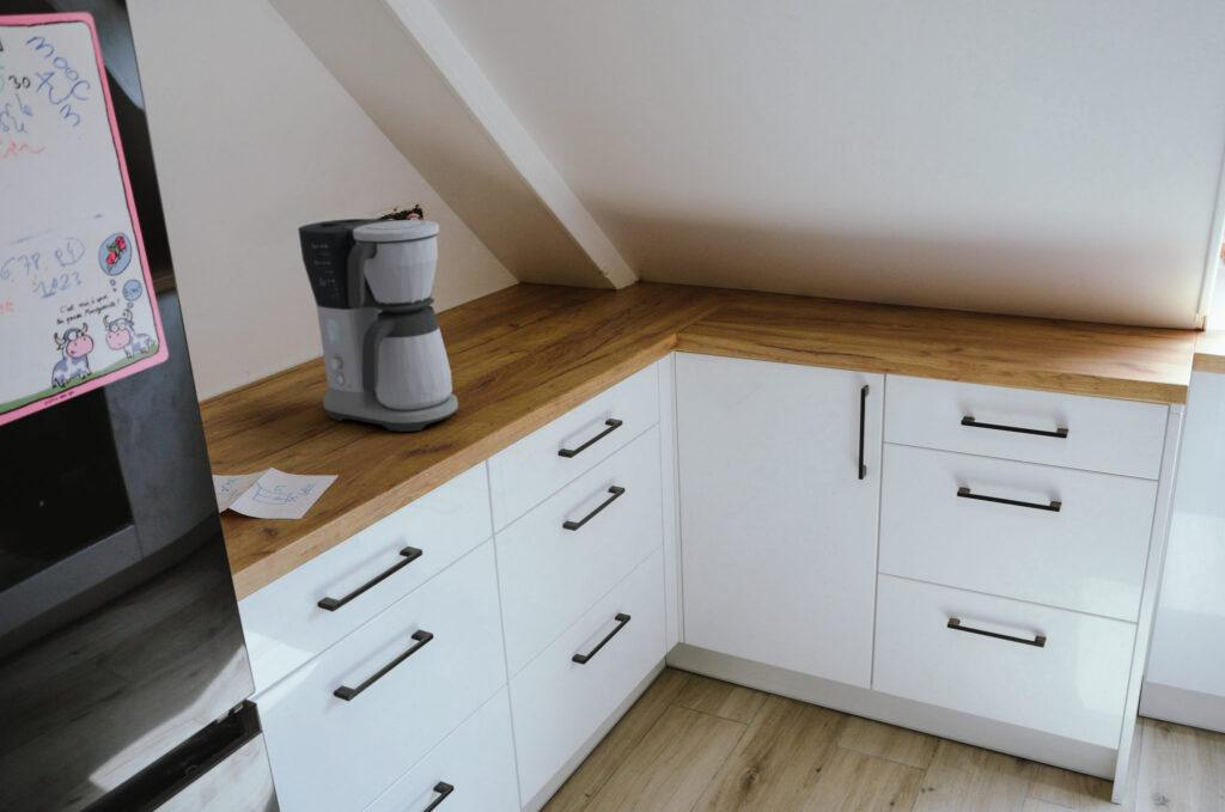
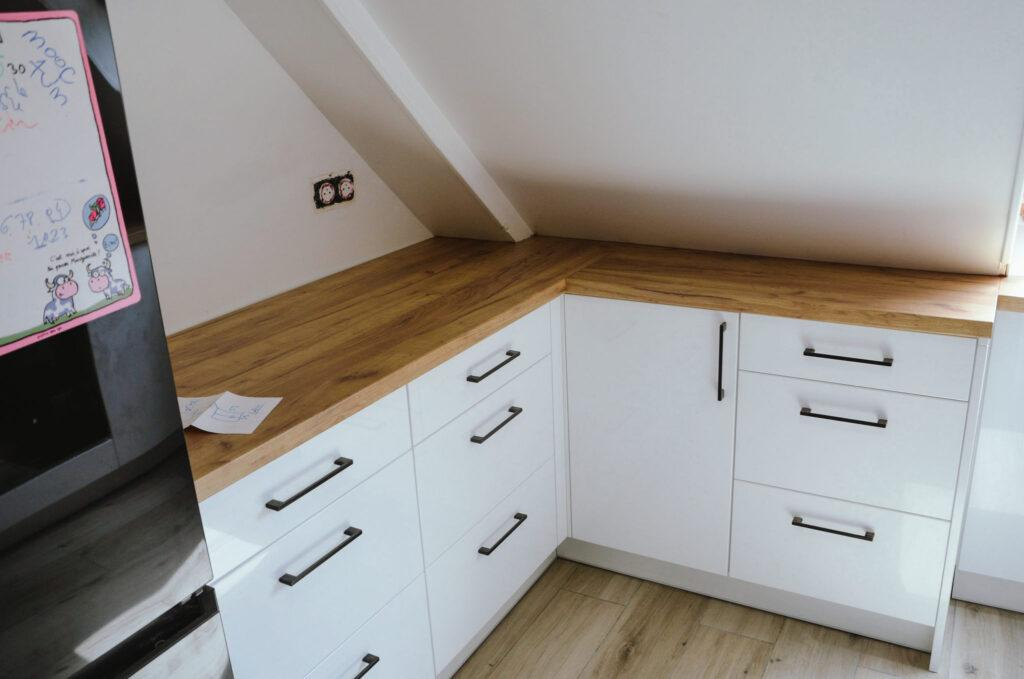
- coffee maker (371, 323)
